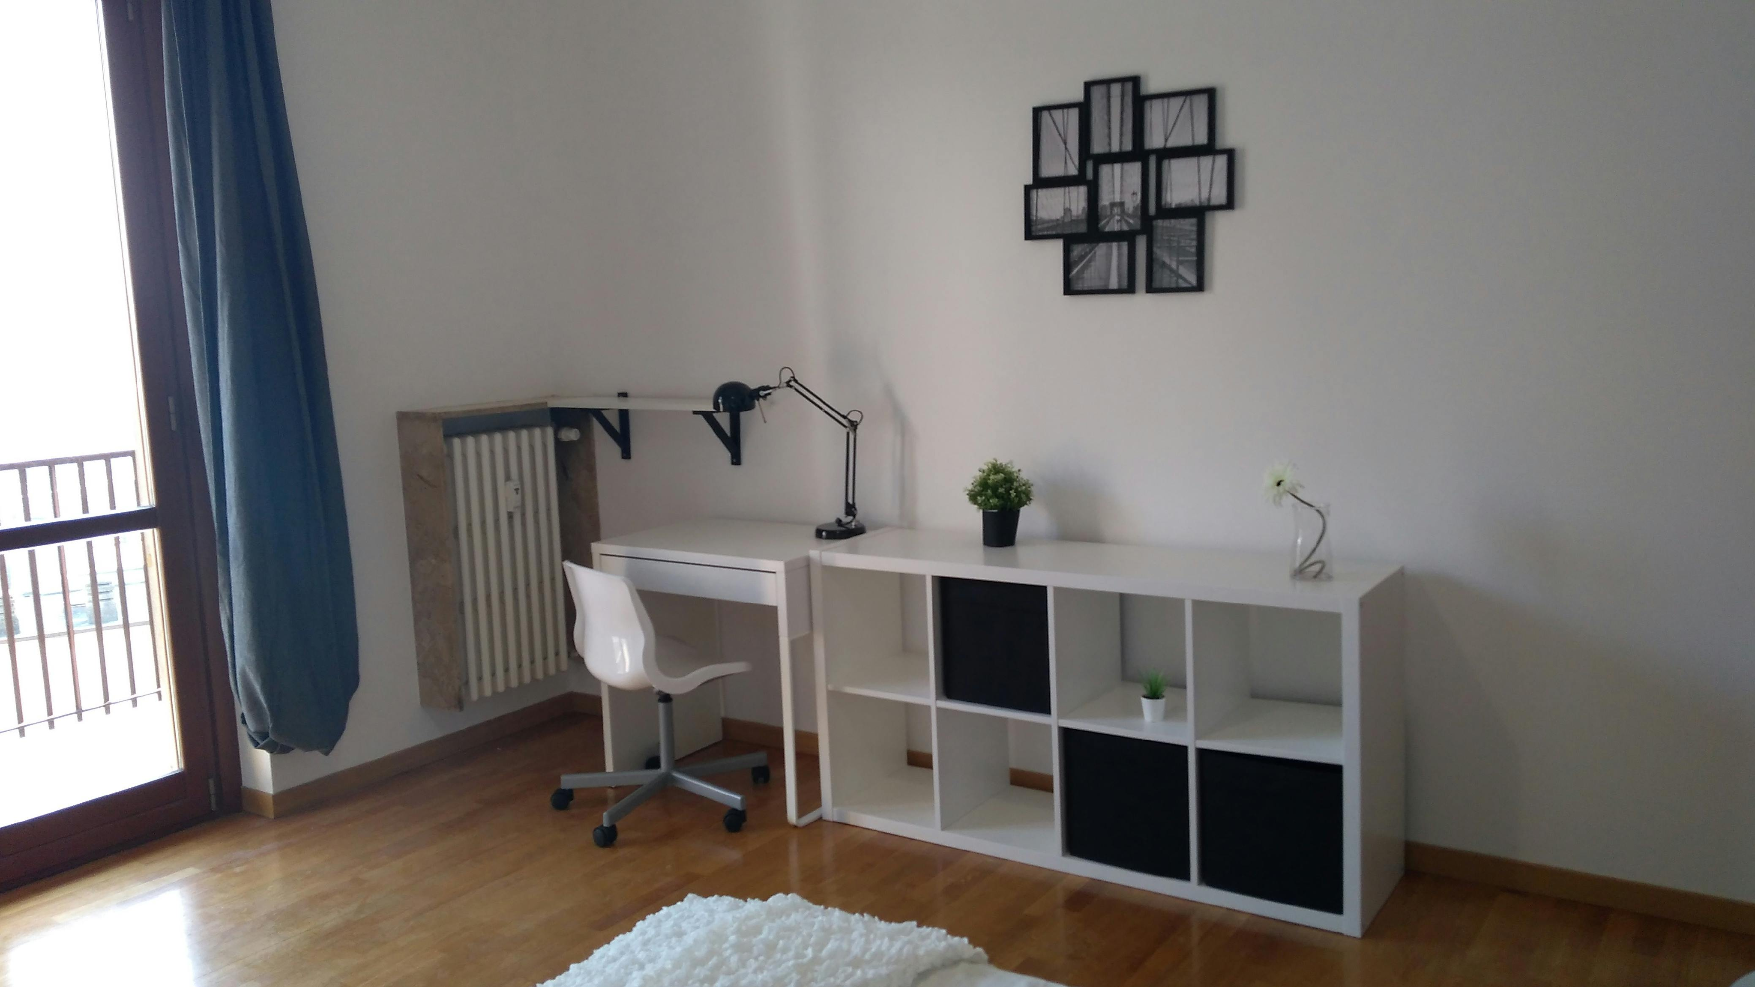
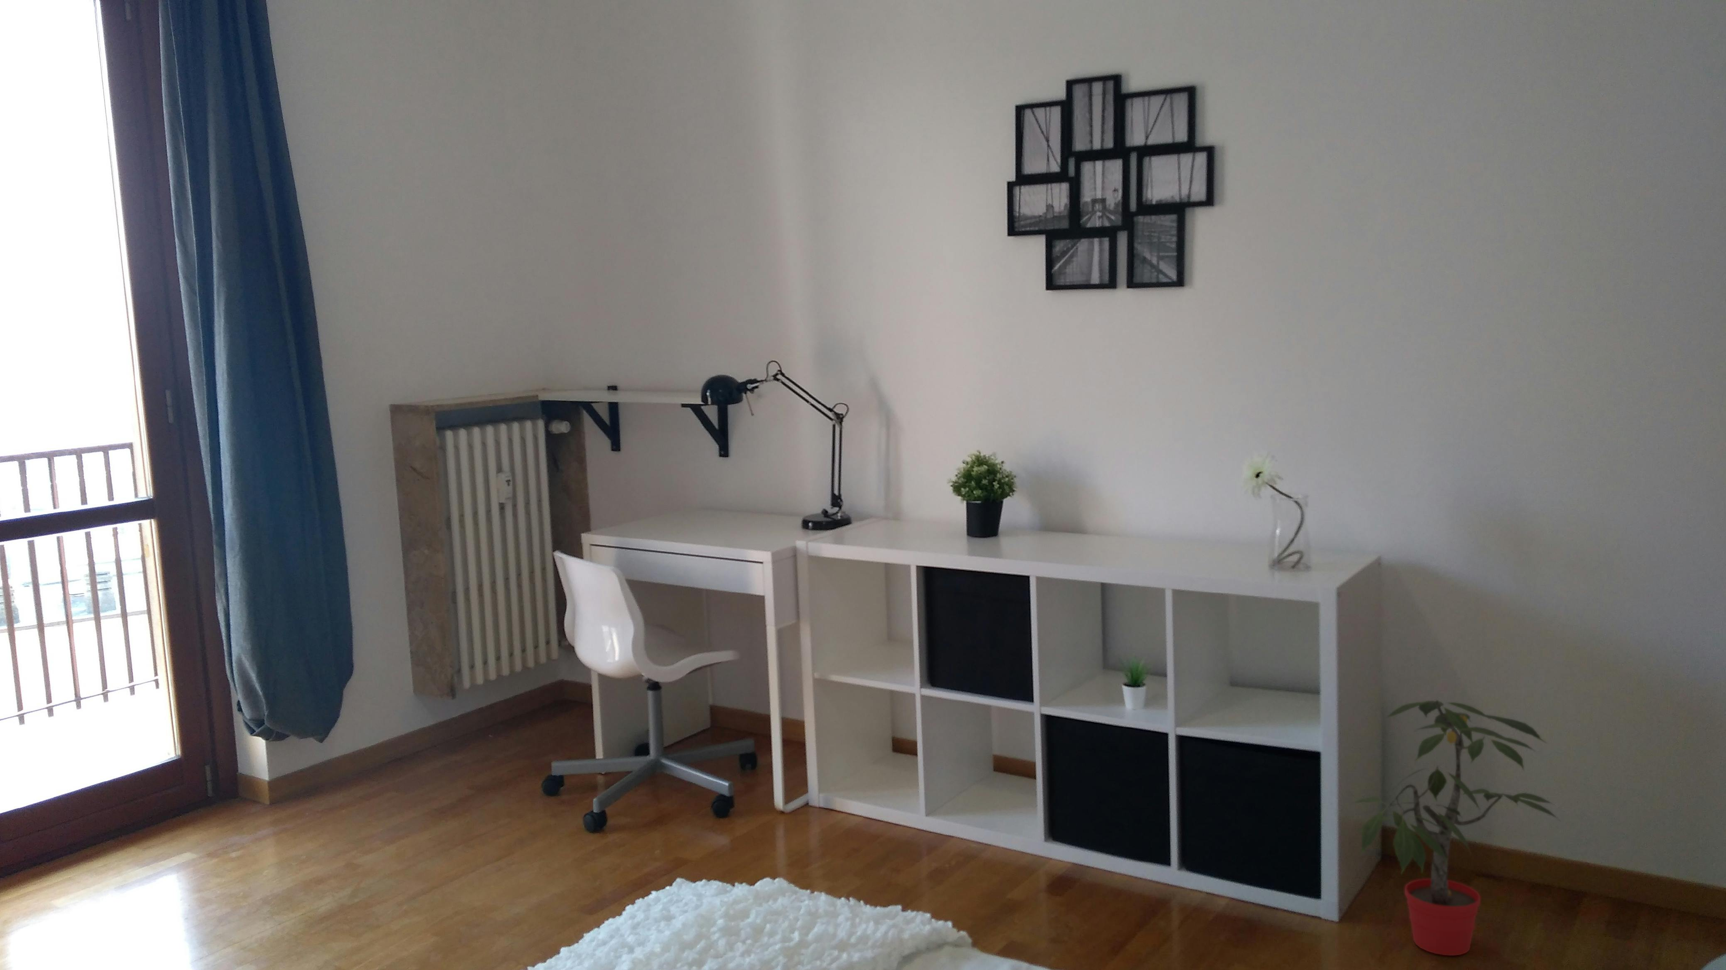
+ potted plant (1456, 826)
